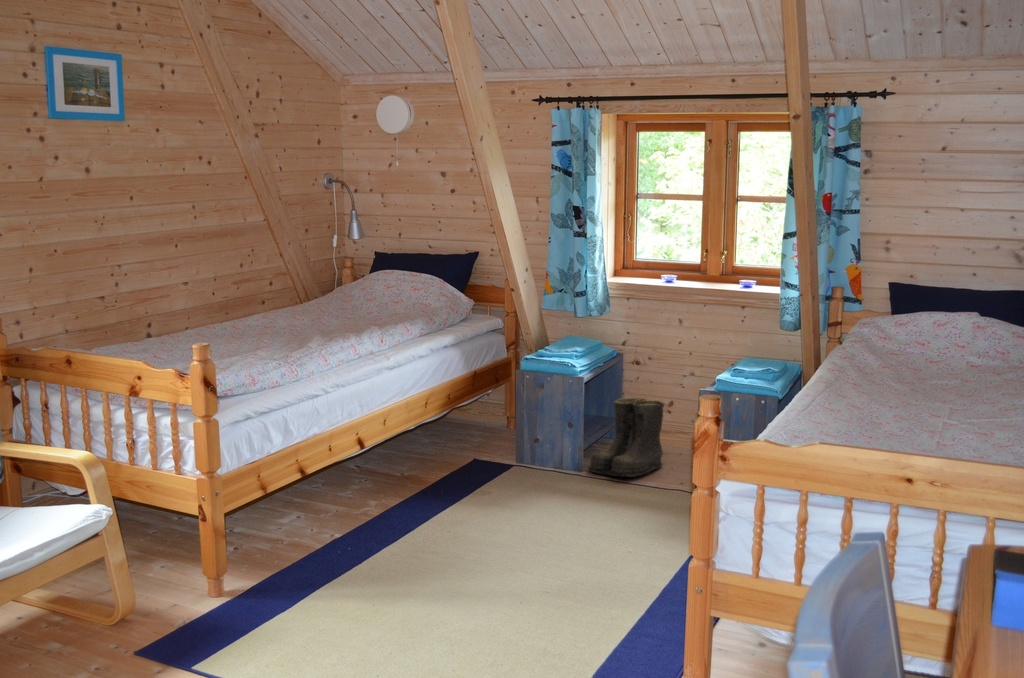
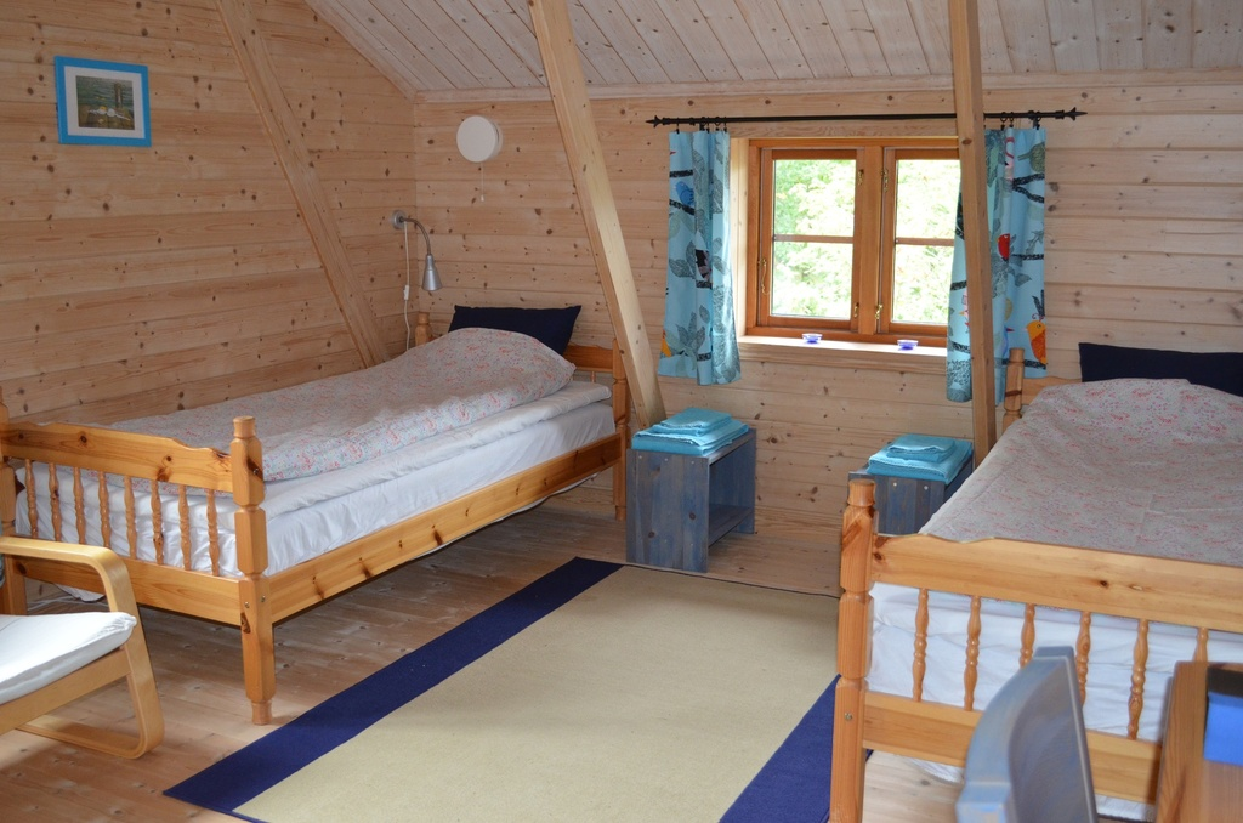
- boots (627, 435)
